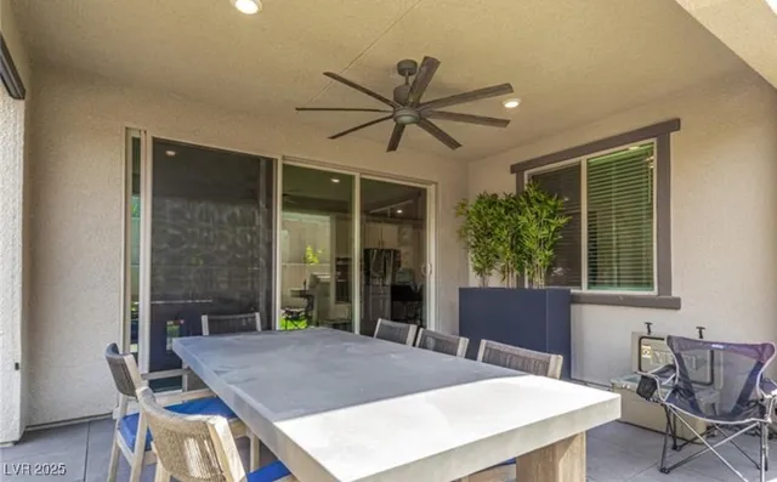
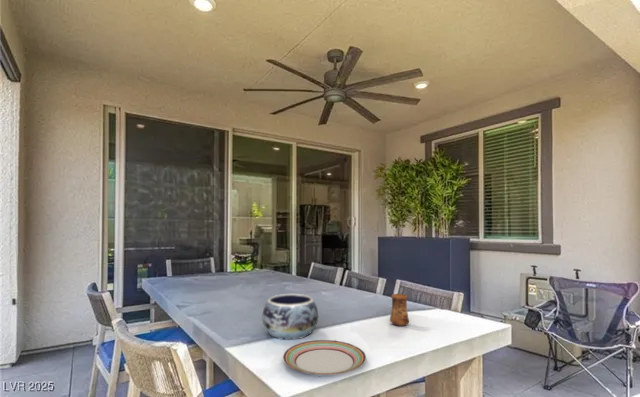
+ decorative bowl (290, 315)
+ cup (399, 309)
+ plate (324, 358)
